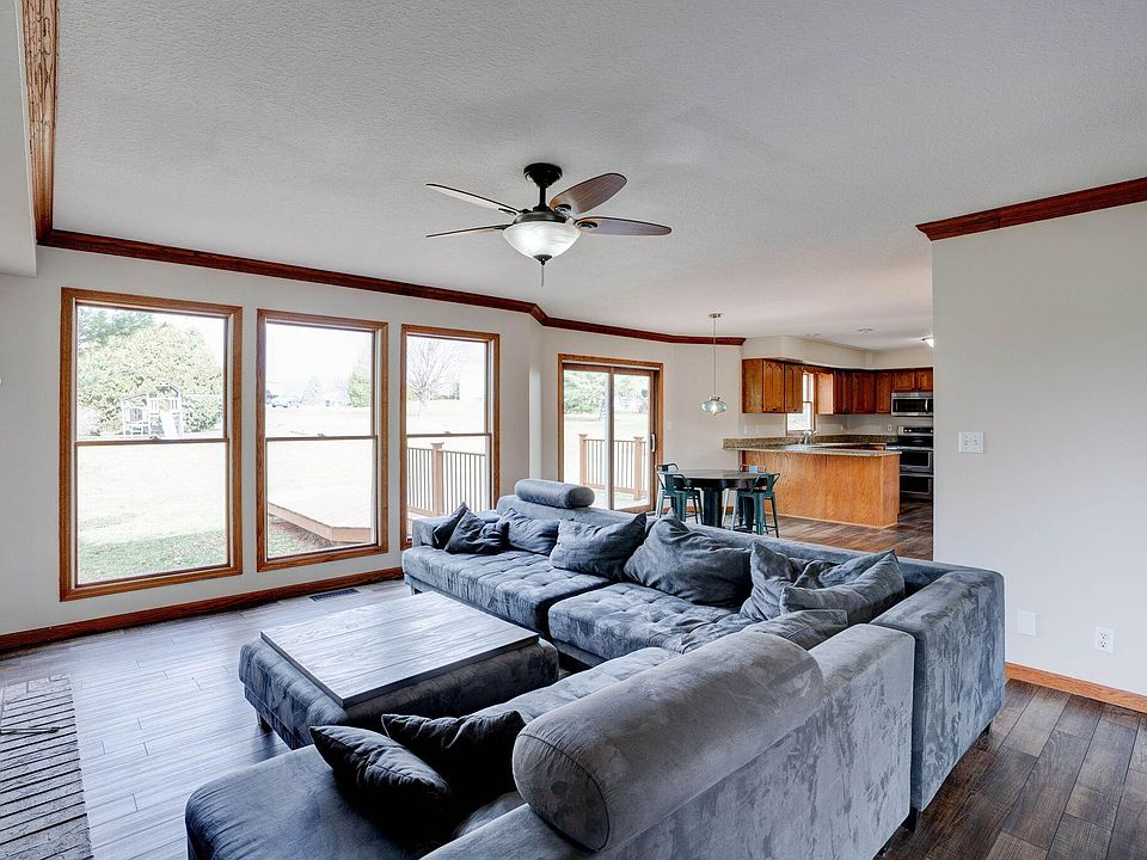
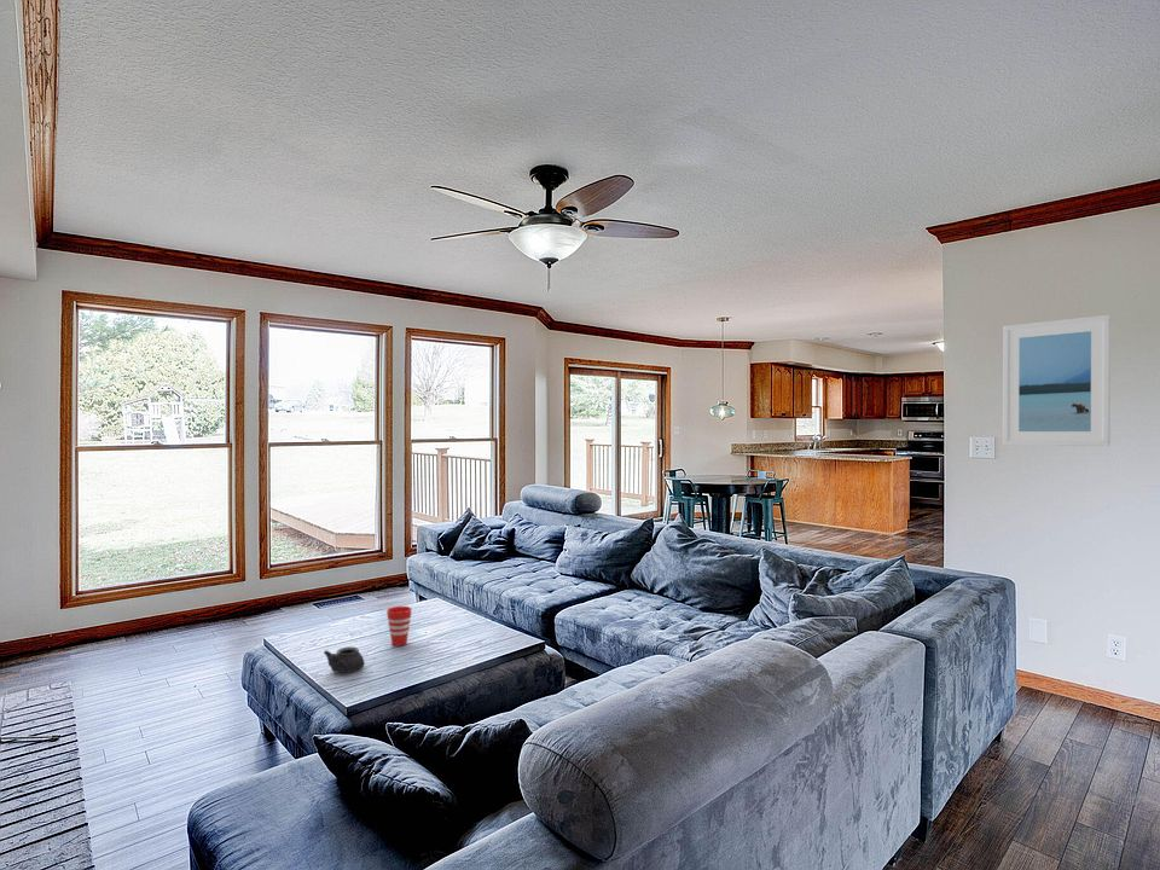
+ teapot (341, 660)
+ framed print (1054, 383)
+ cup (399, 626)
